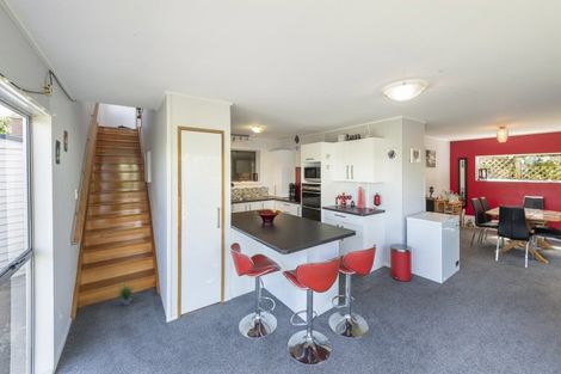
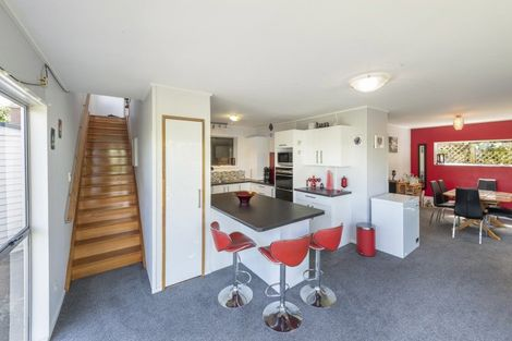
- potted plant (125, 290)
